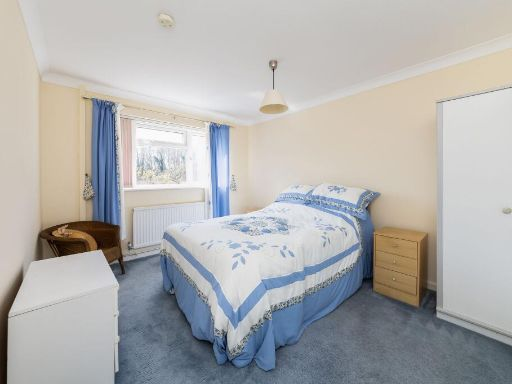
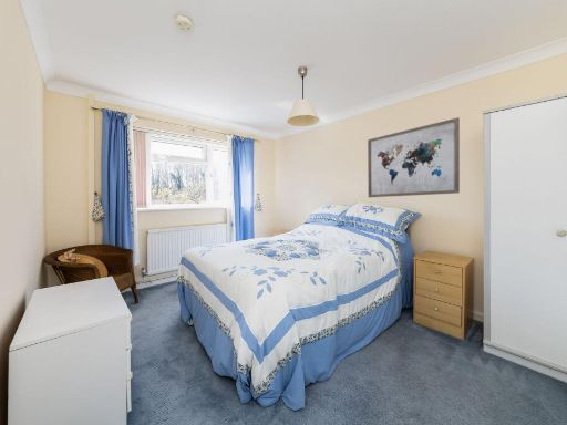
+ wall art (408, 163)
